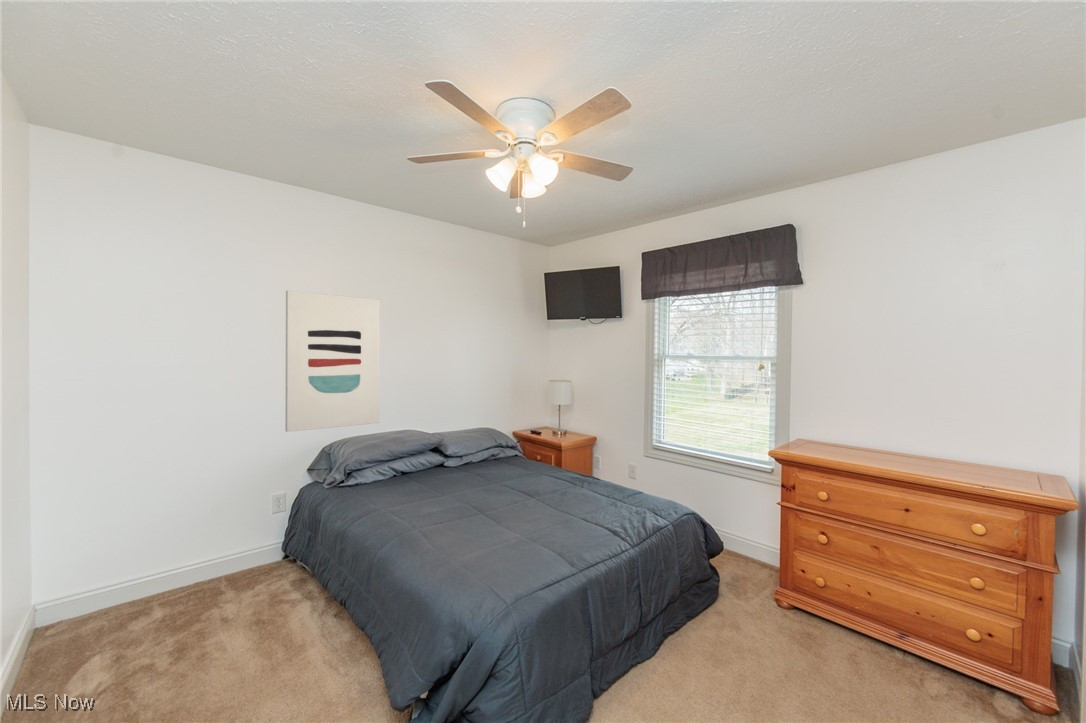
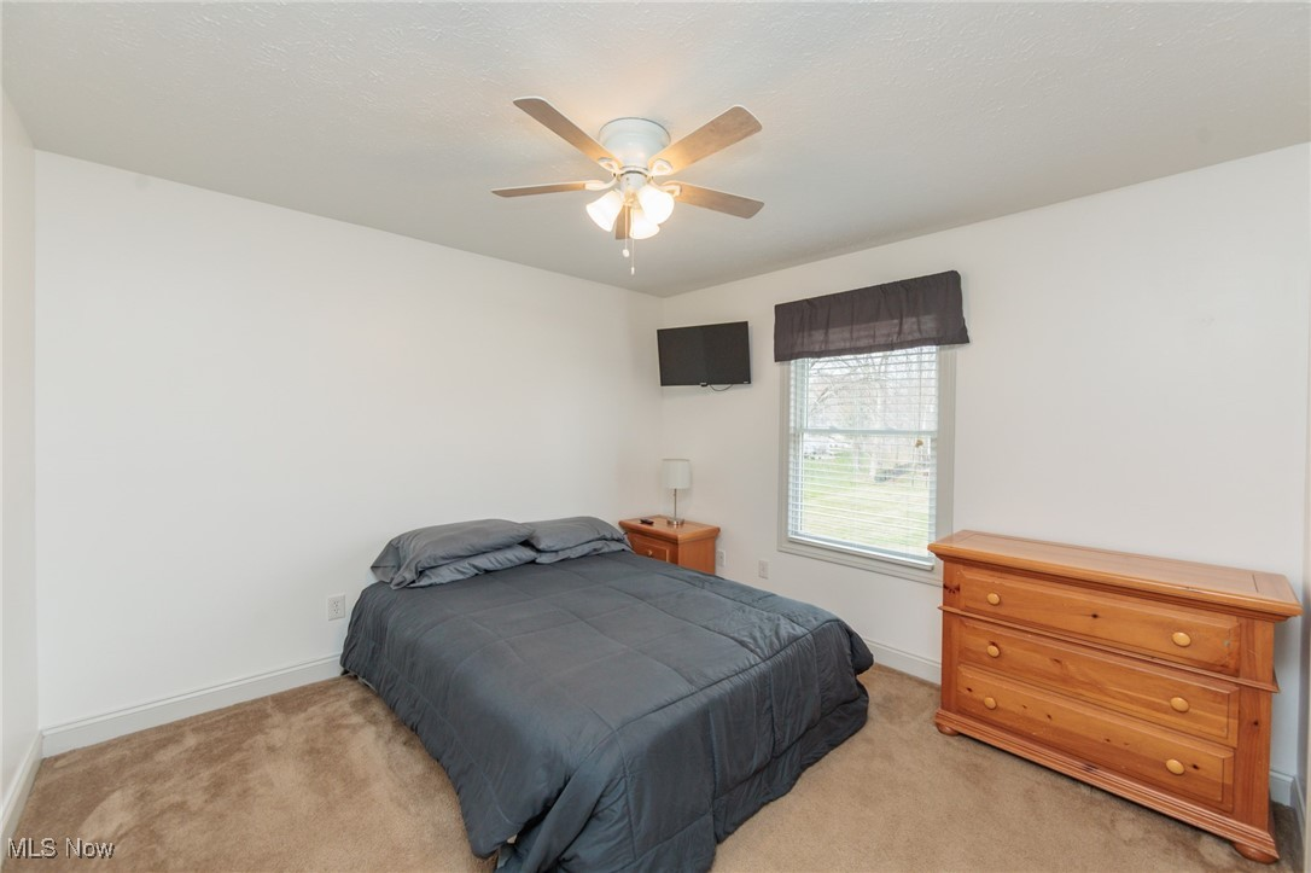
- wall art (335, 361)
